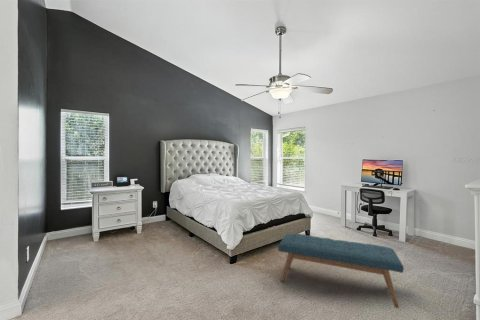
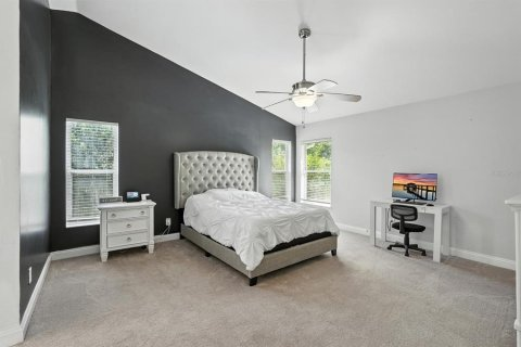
- bench (334, 264)
